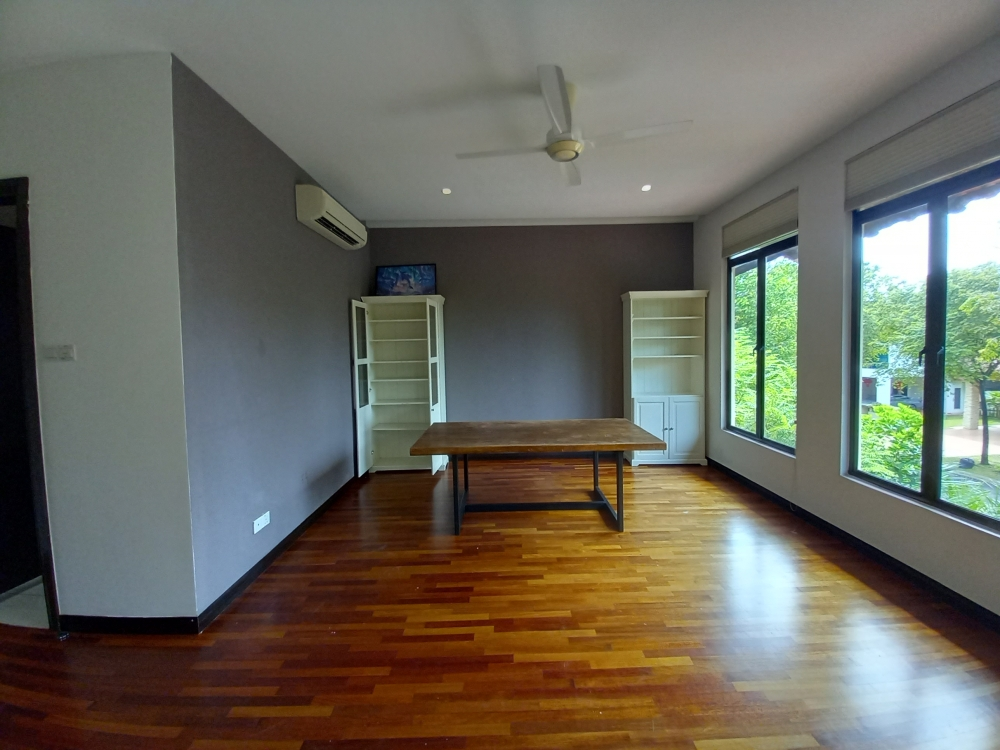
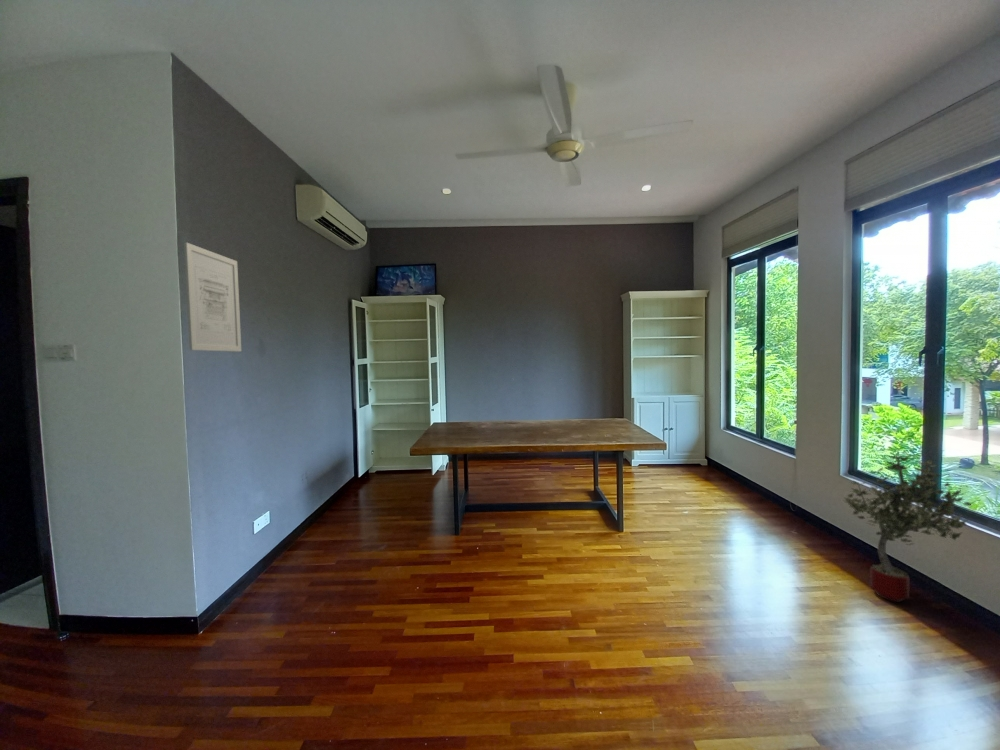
+ potted tree (899, 525)
+ wall art (215, 301)
